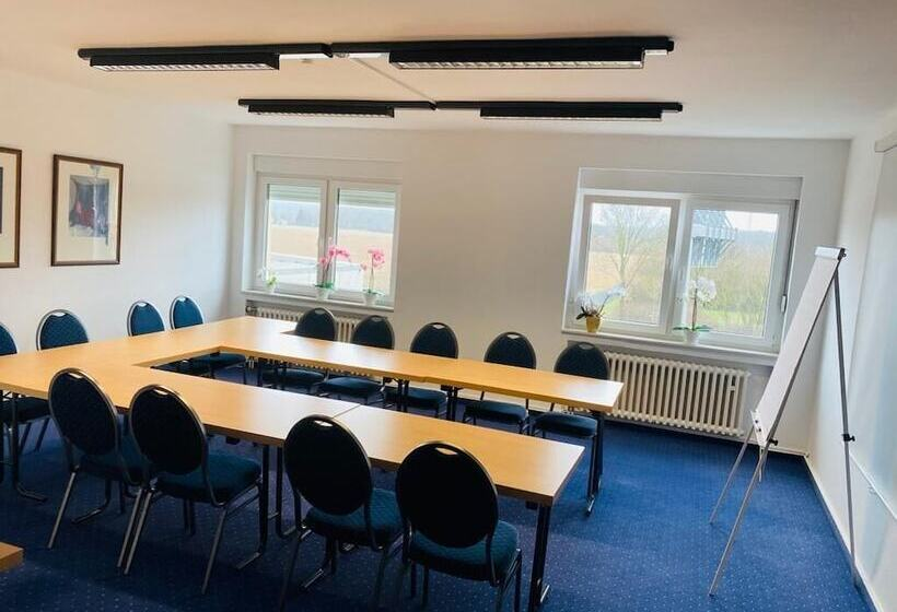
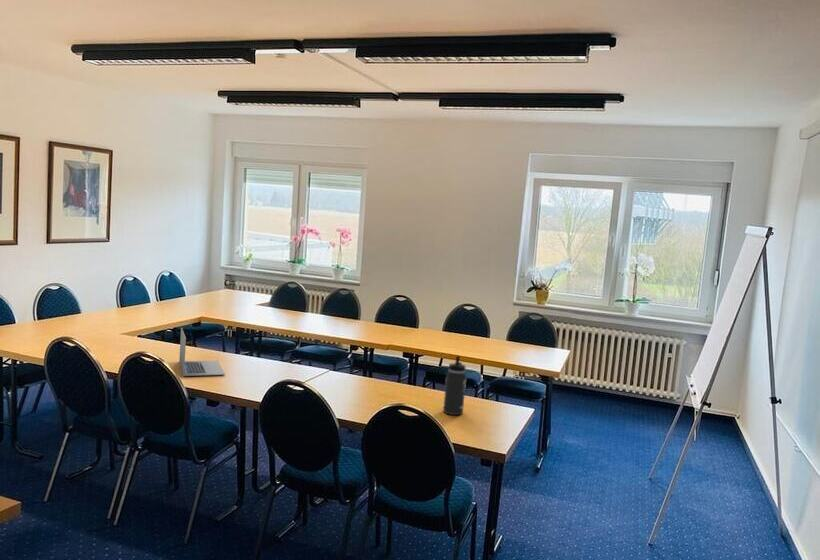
+ thermos bottle (456, 383)
+ laptop (202, 361)
